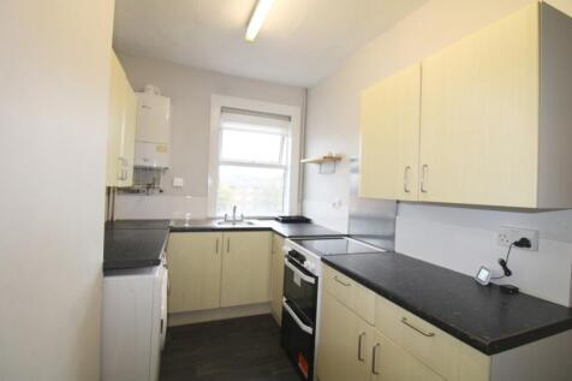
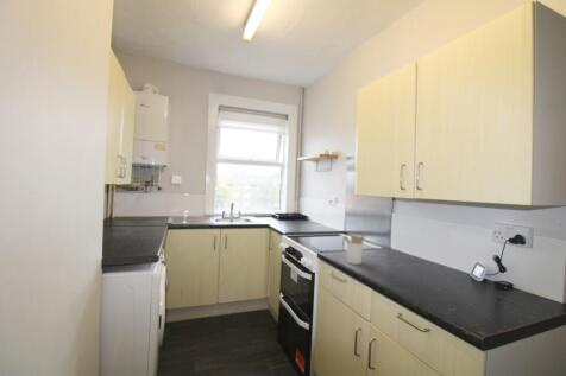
+ utensil holder (354, 248)
